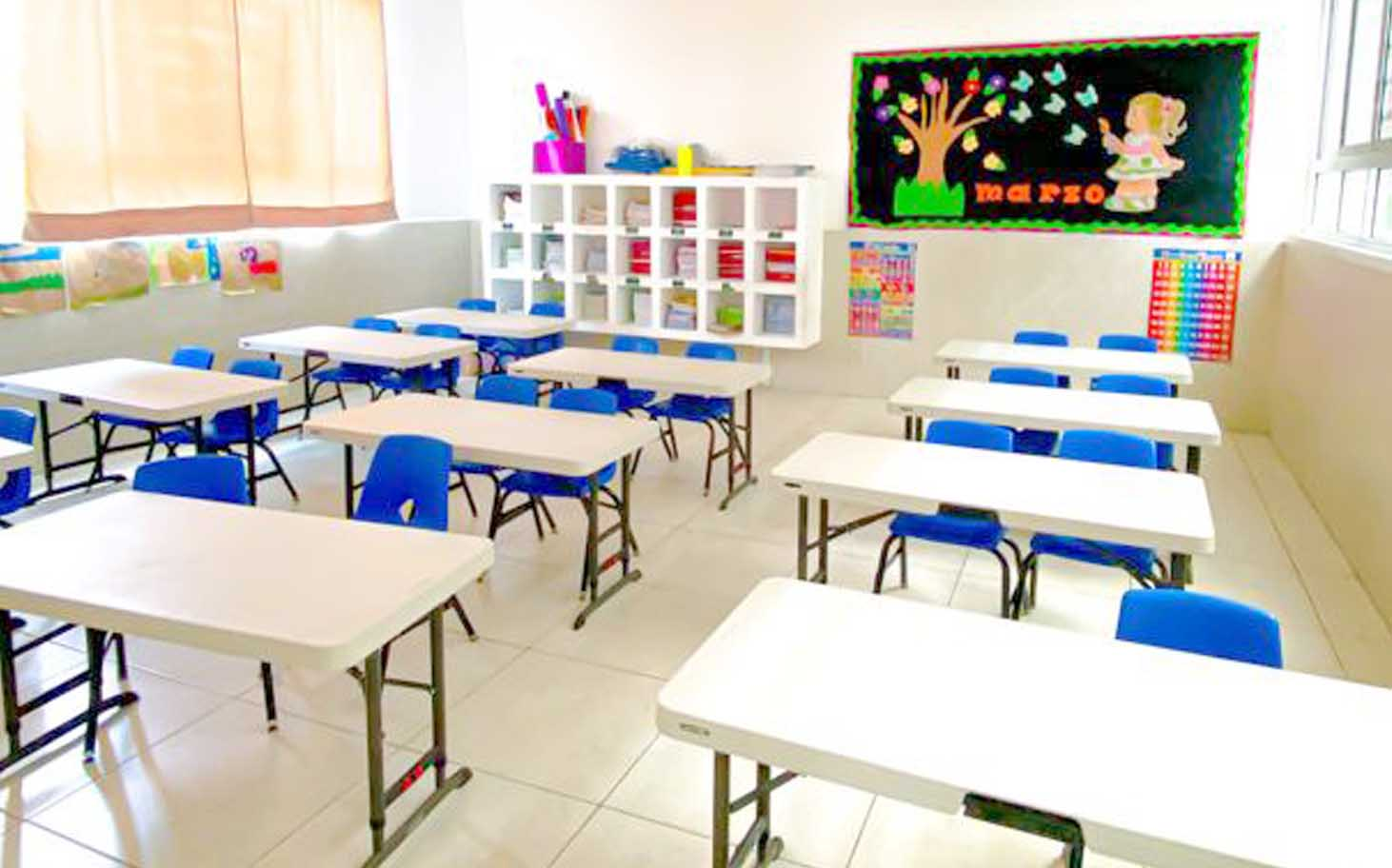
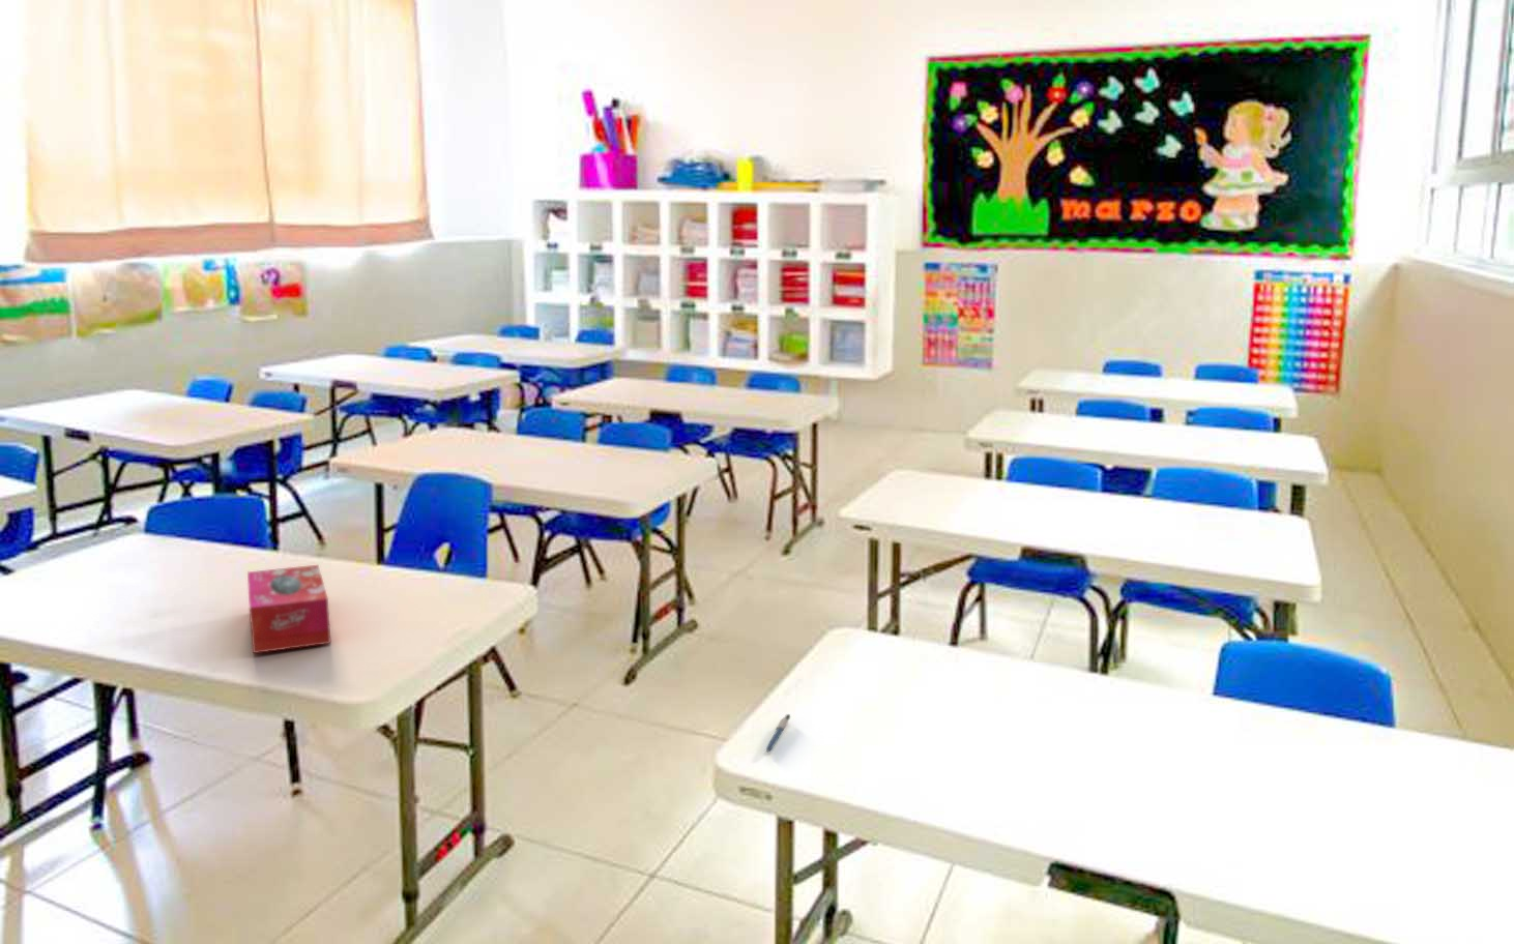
+ pen (777, 732)
+ tissue box (287, 606)
